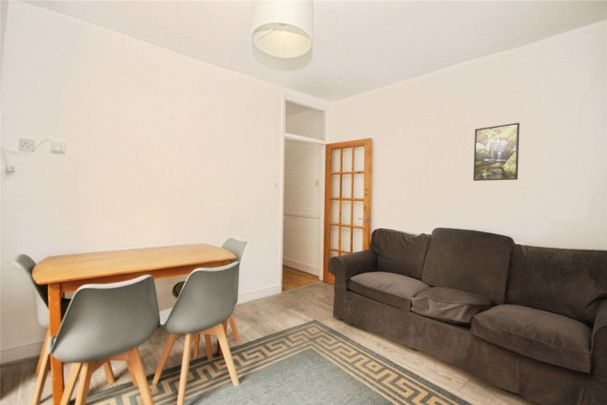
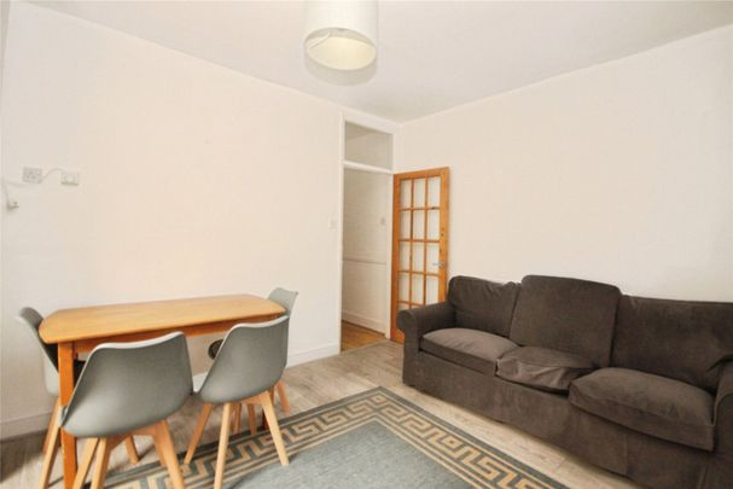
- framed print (495, 153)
